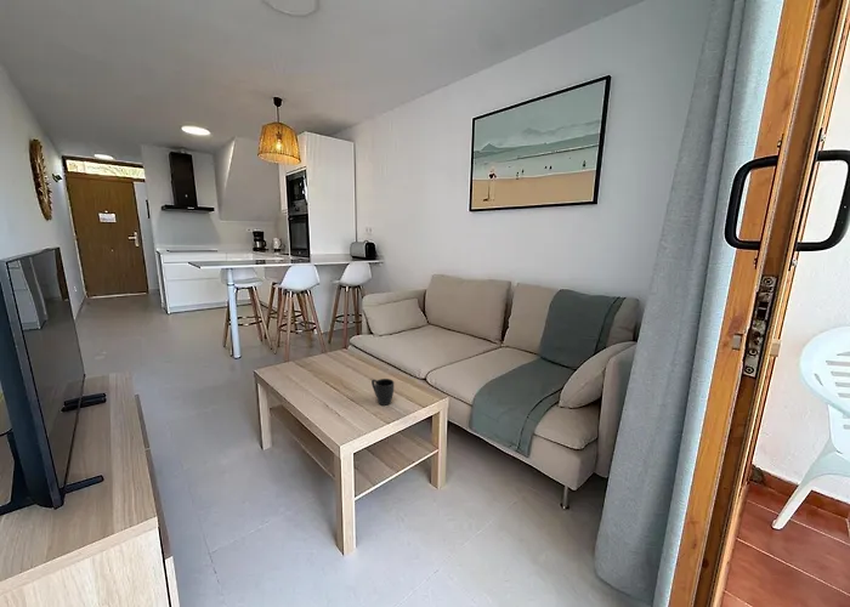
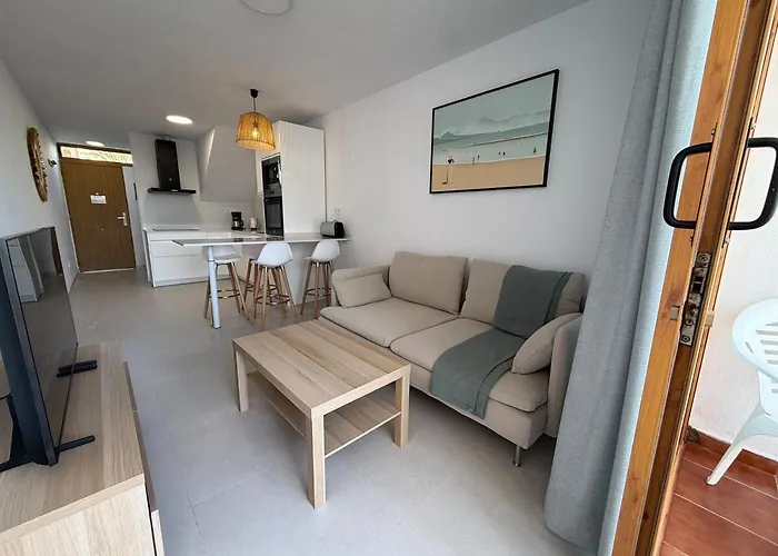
- mug (381, 391)
